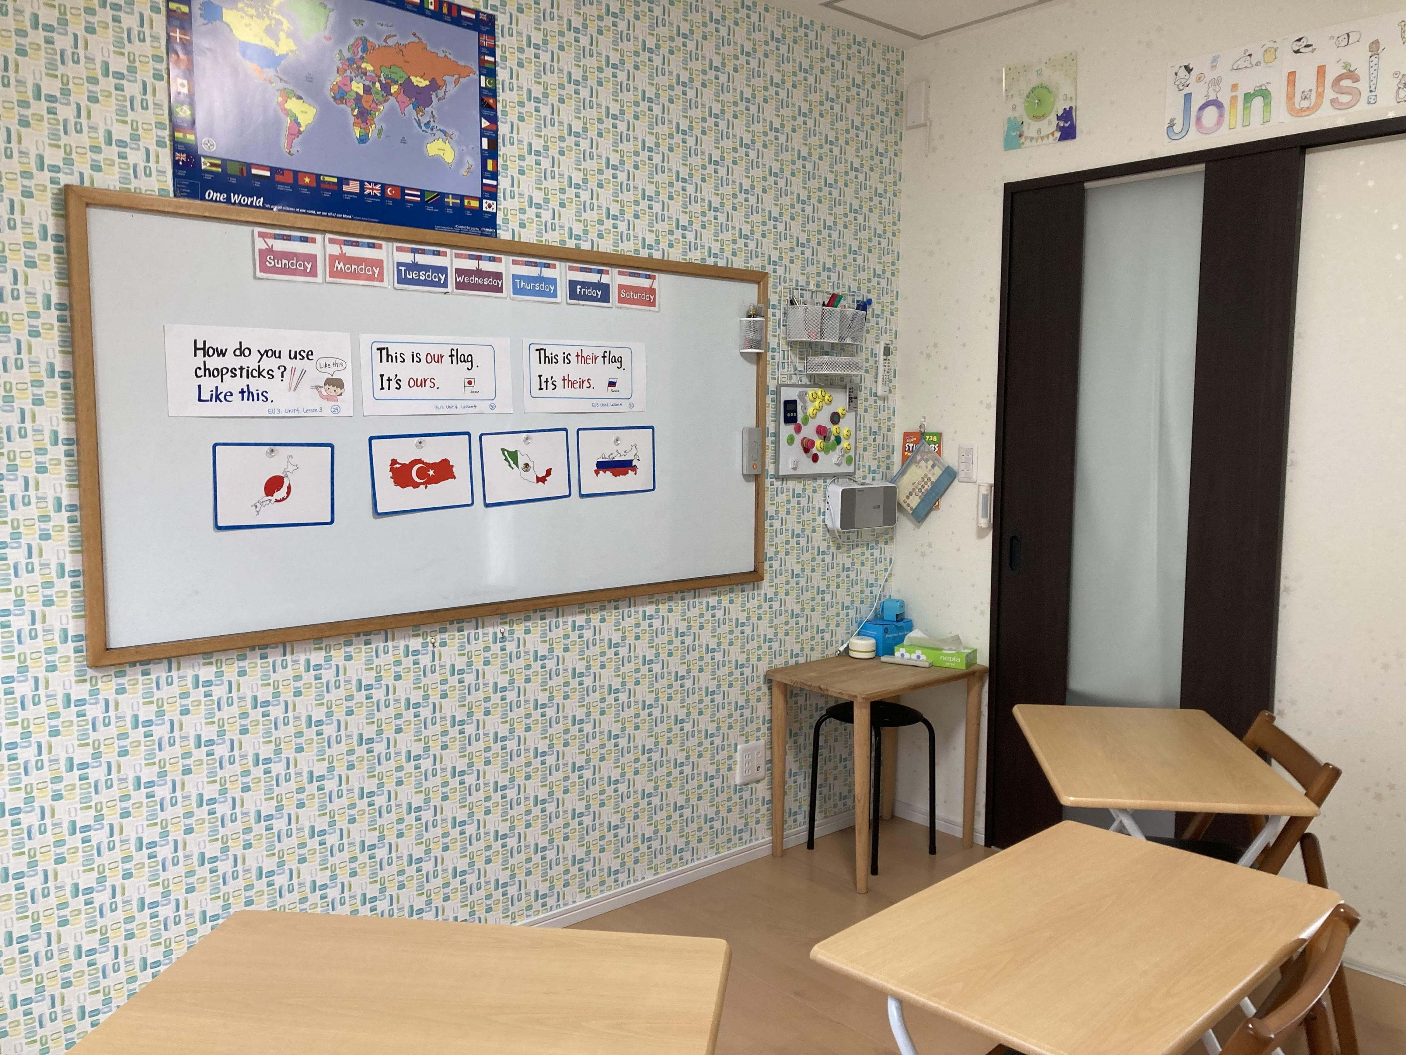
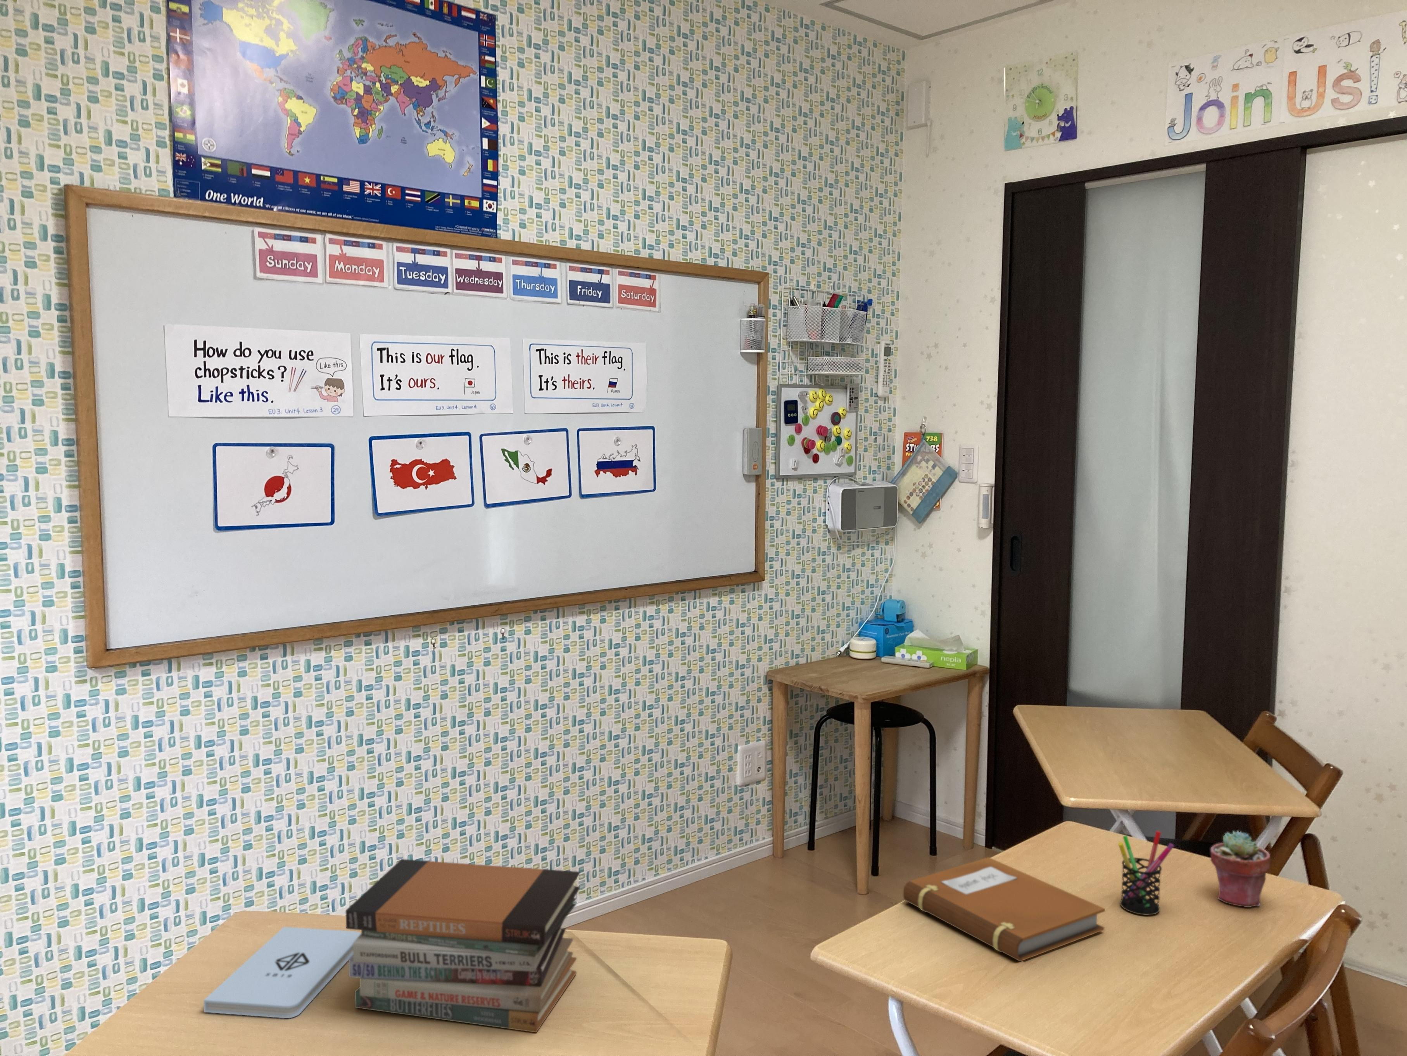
+ potted succulent (1240, 865)
+ pen holder (1140, 869)
+ notepad (289, 969)
+ book stack (466, 940)
+ notebook (998, 904)
